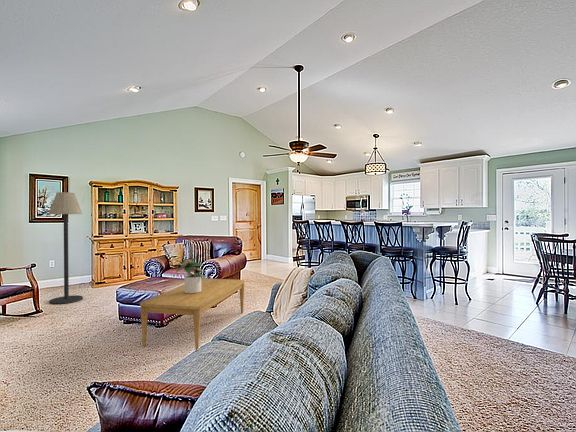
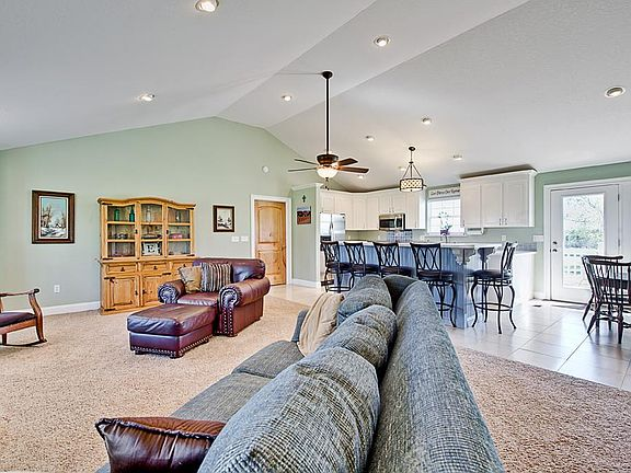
- potted plant (190, 275)
- floor lamp (66, 246)
- coffee table (200, 308)
